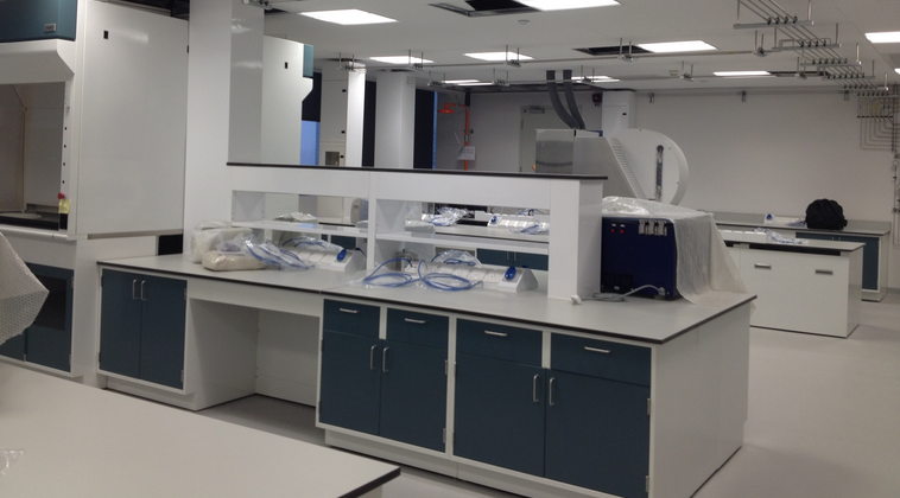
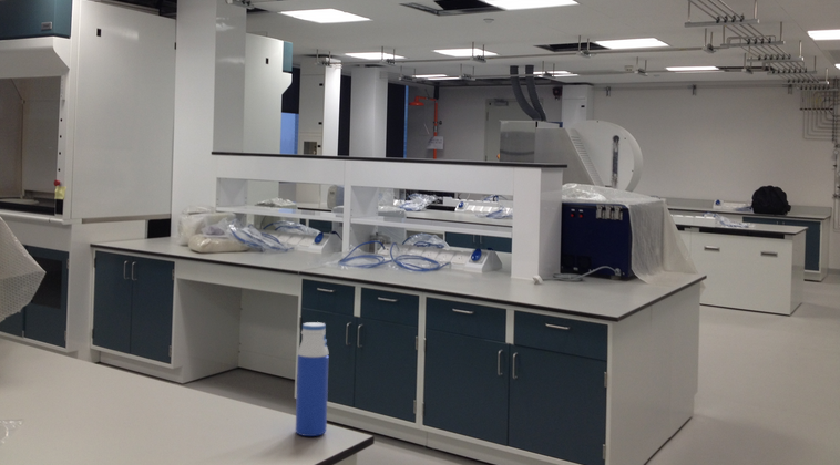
+ water bottle (311, 378)
